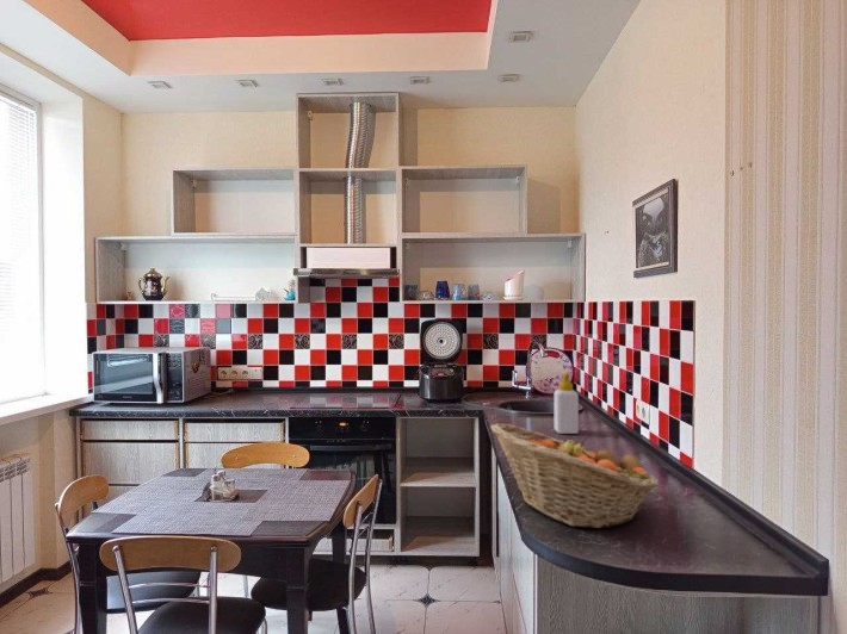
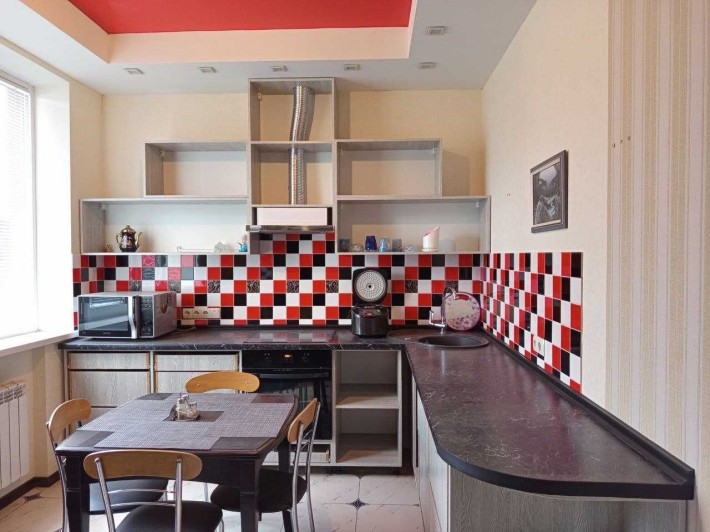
- soap bottle (565, 402)
- fruit basket (568, 466)
